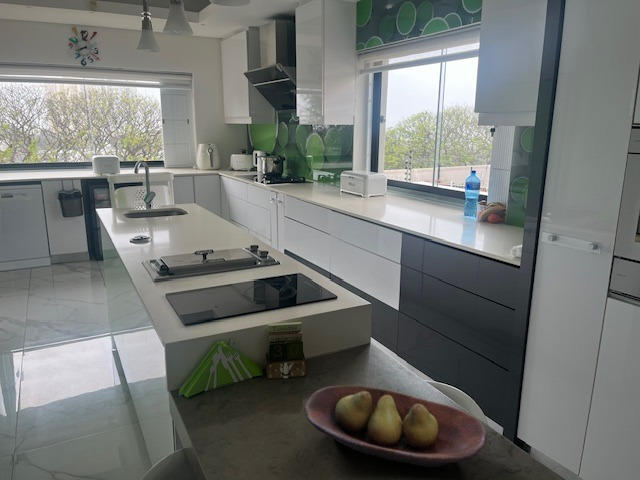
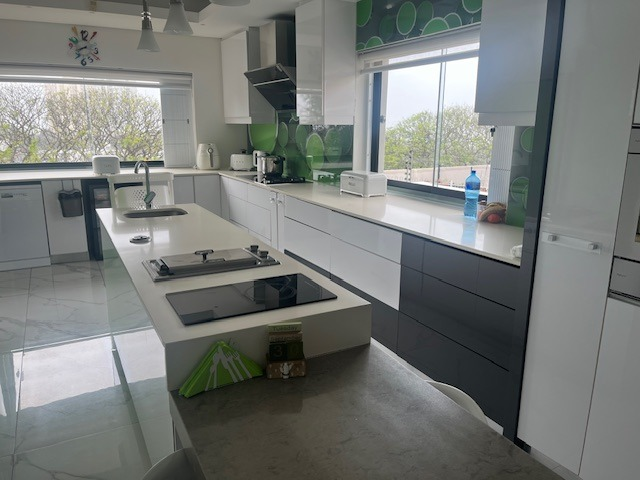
- fruit bowl (391, 419)
